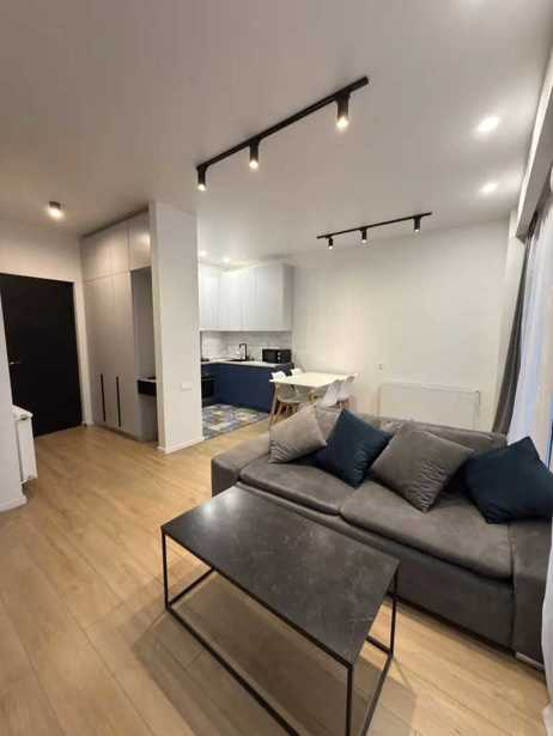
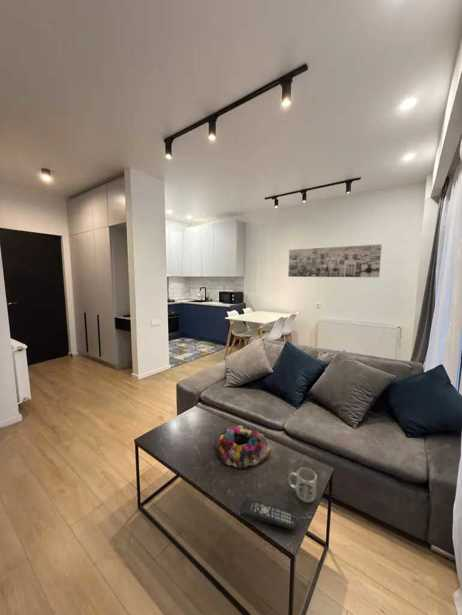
+ mug (301, 483)
+ wall art (330, 262)
+ remote control (267, 514)
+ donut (242, 441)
